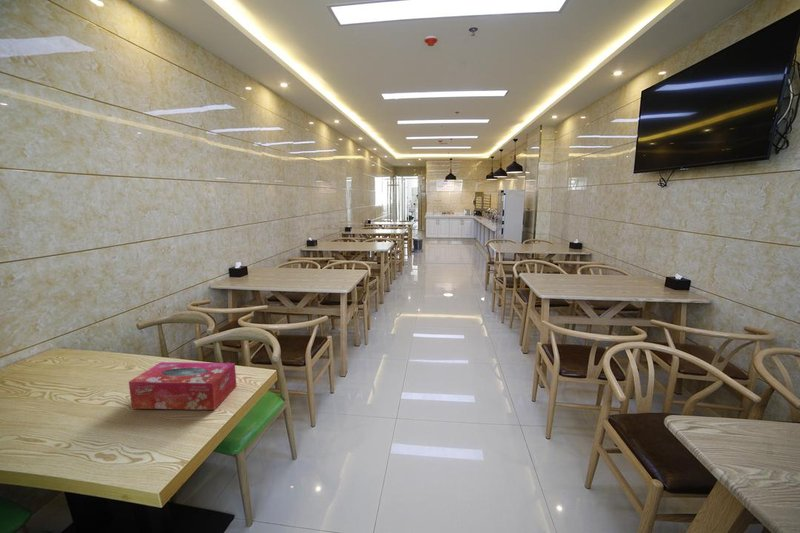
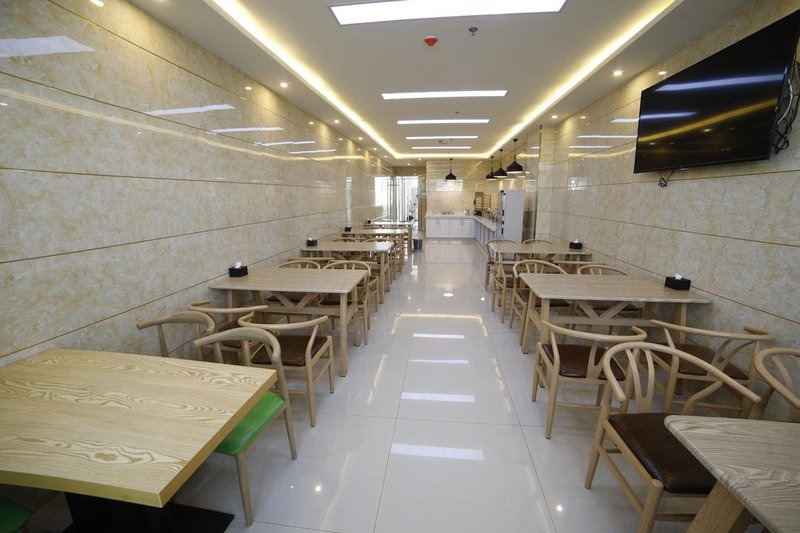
- tissue box (186, 384)
